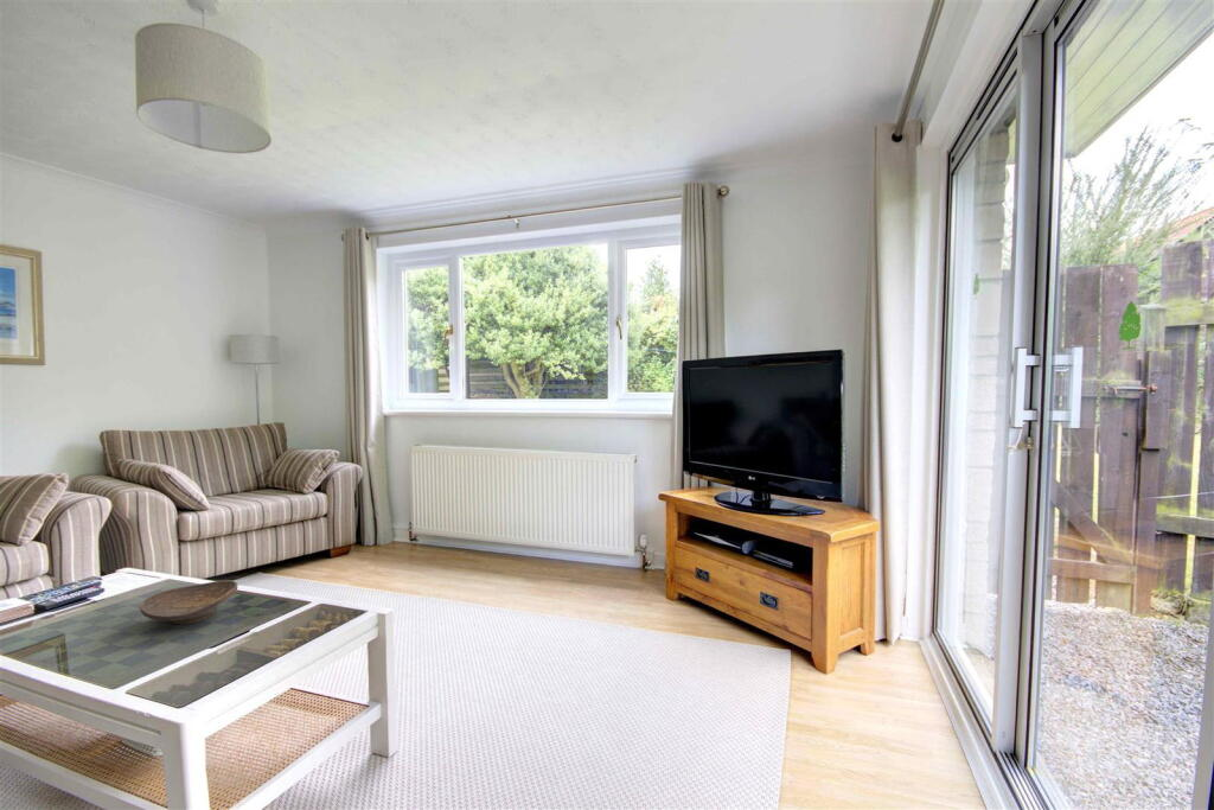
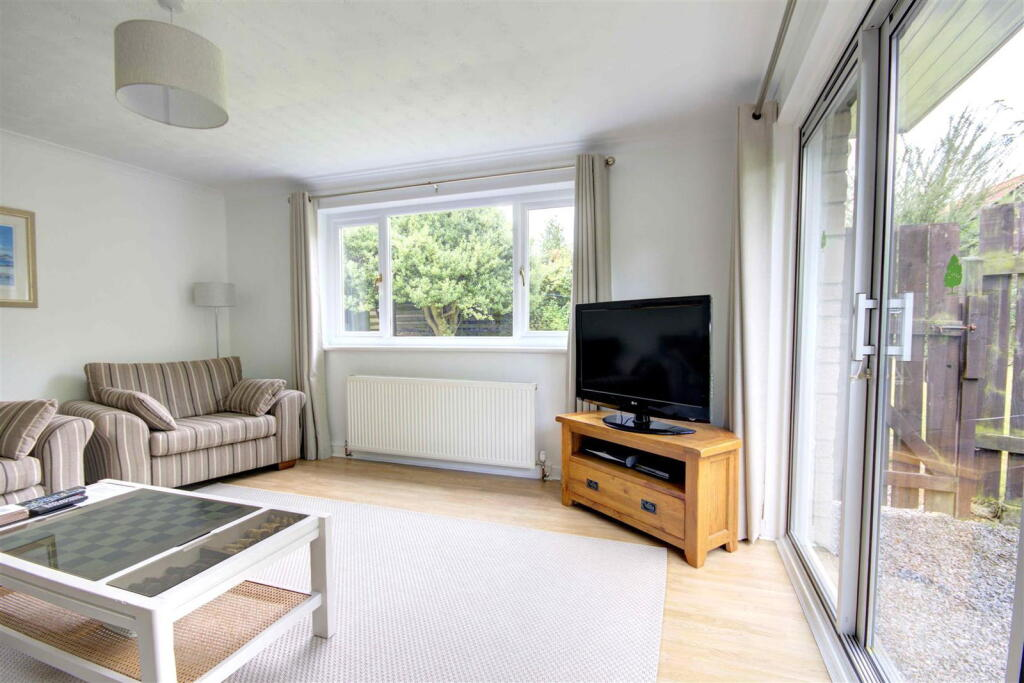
- decorative bowl (191, 604)
